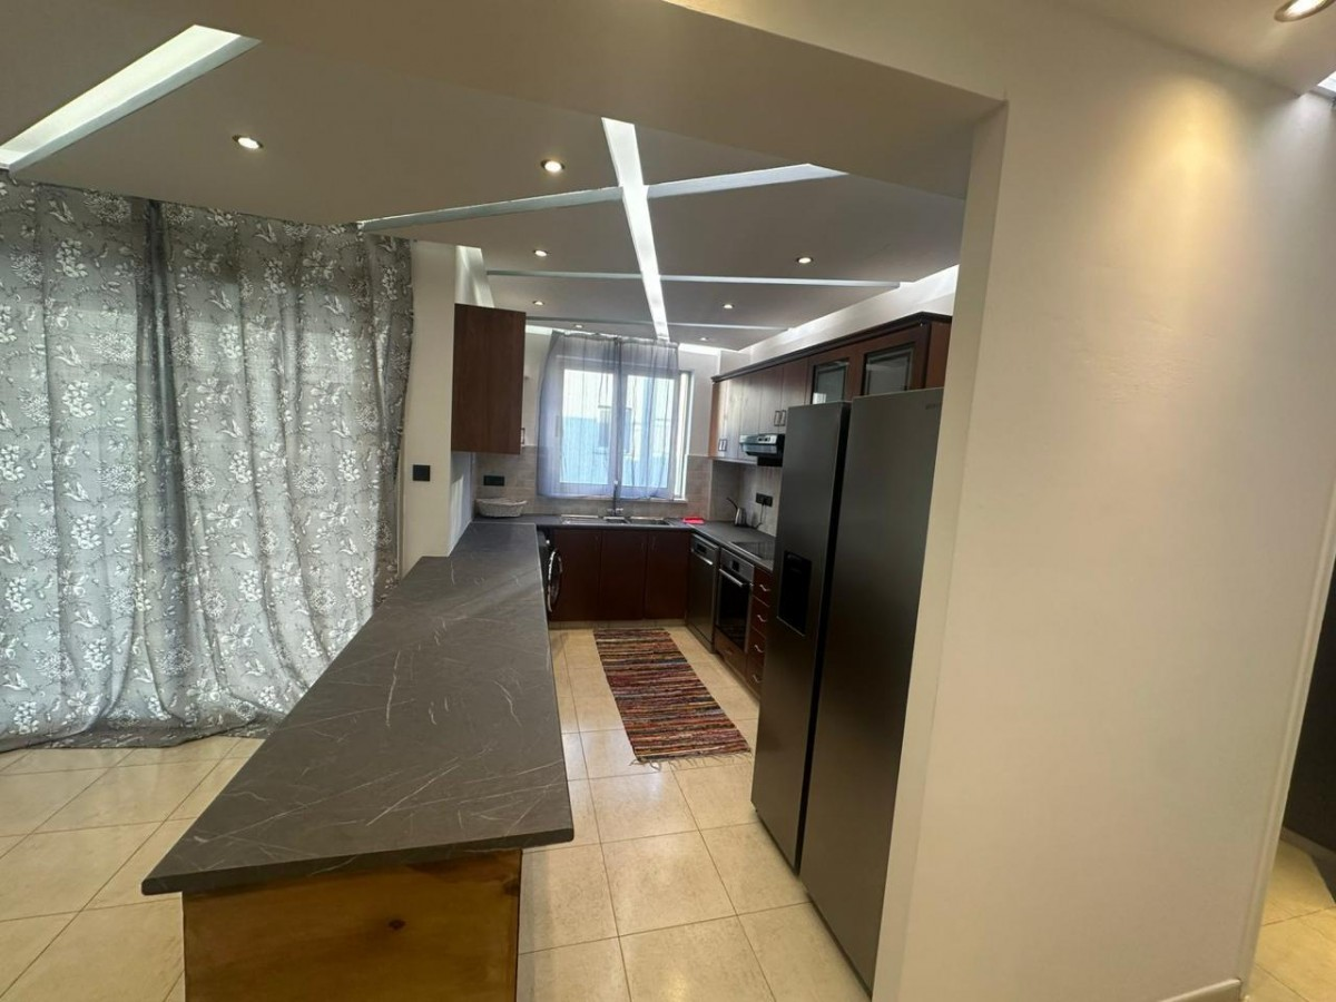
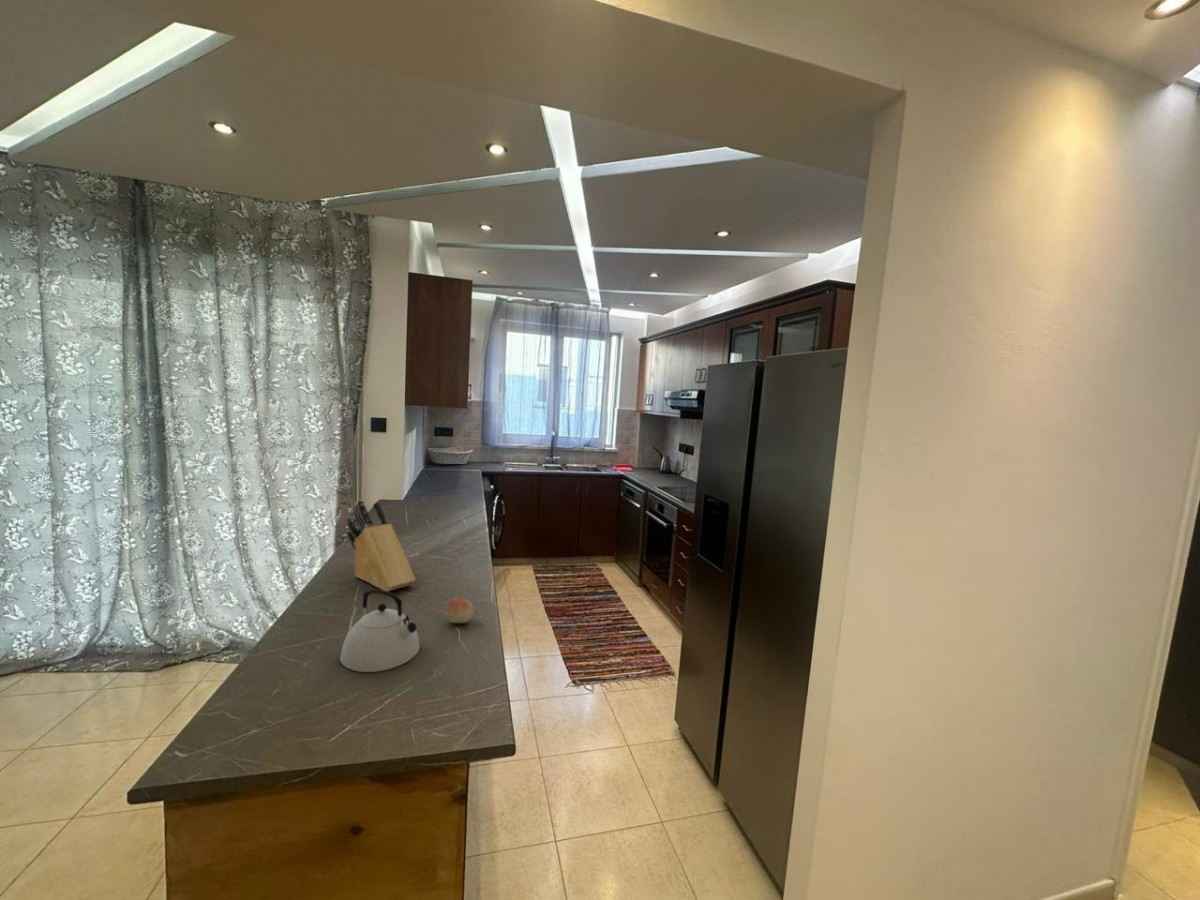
+ knife block (379, 541)
+ kettle (383, 621)
+ fruit (459, 610)
